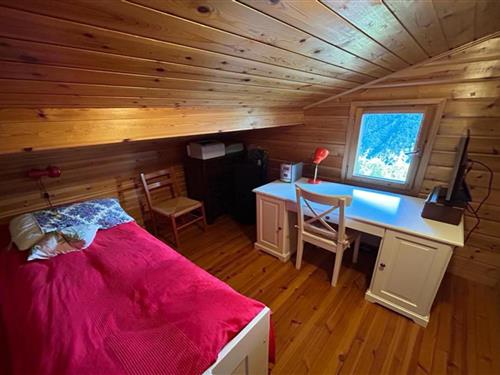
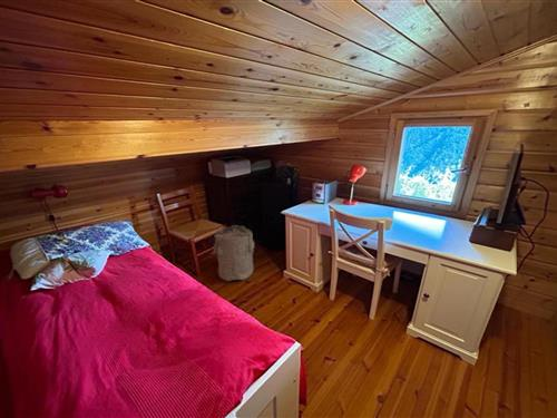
+ laundry hamper (235, 251)
